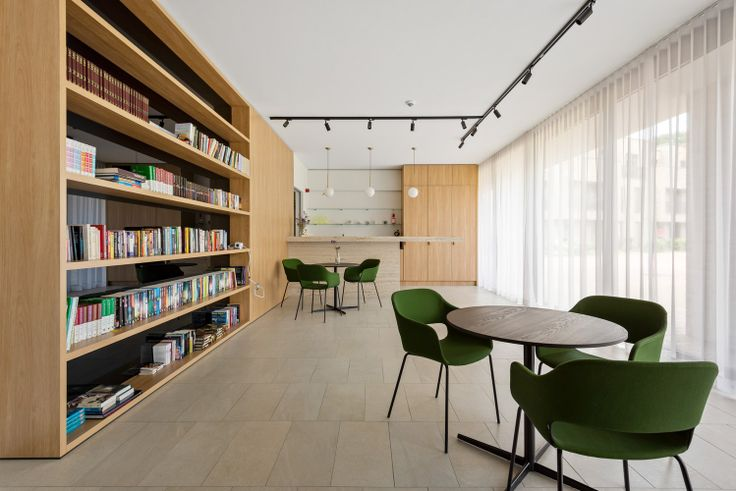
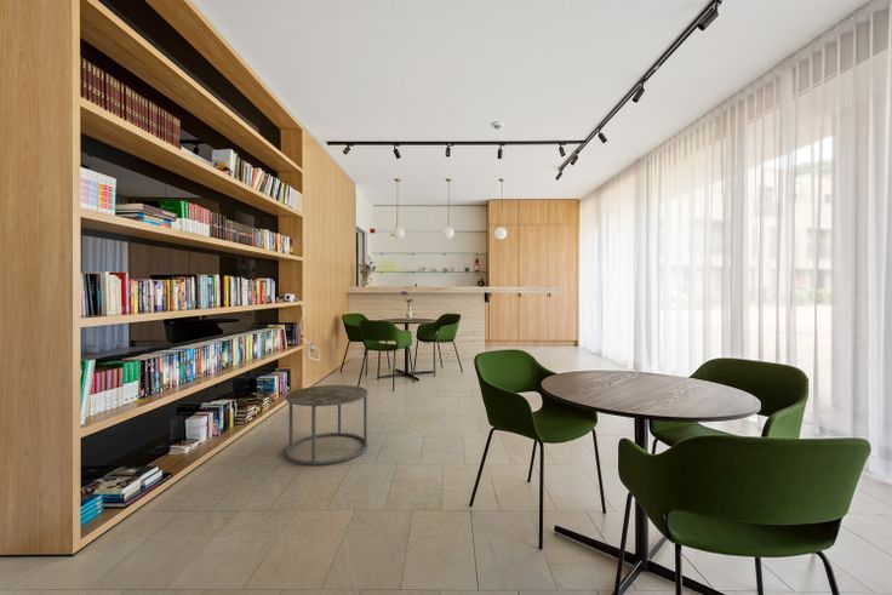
+ side table (338, 420)
